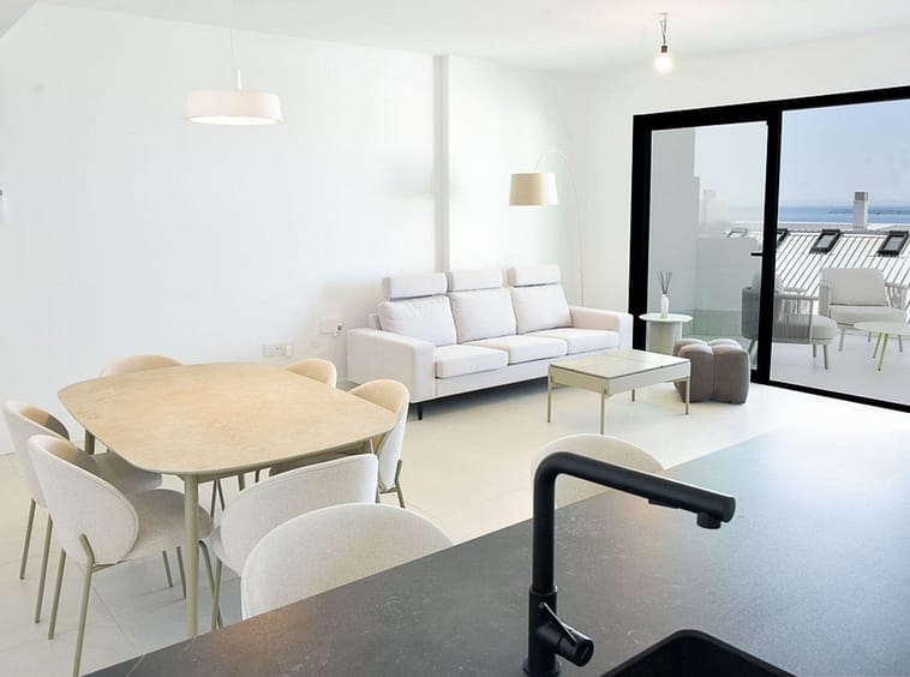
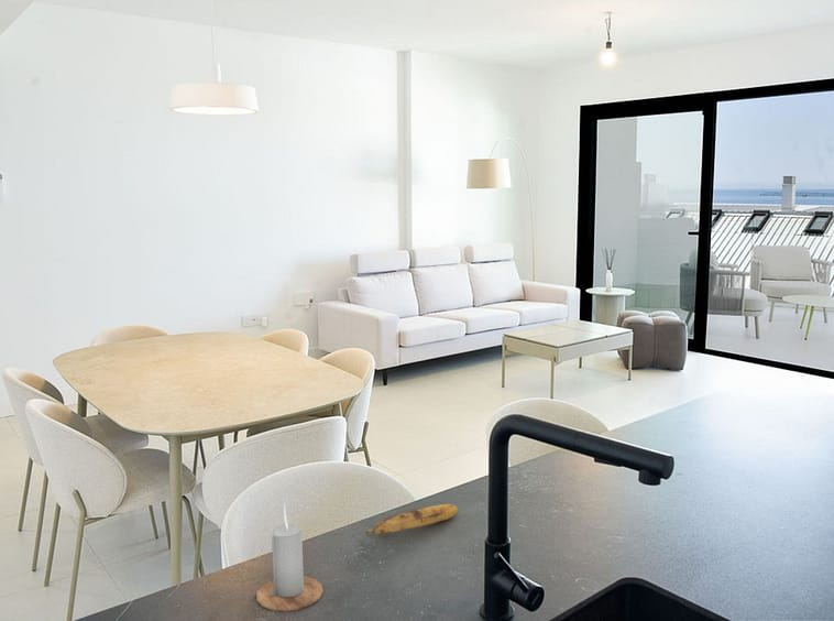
+ candle (287, 548)
+ banana (417, 516)
